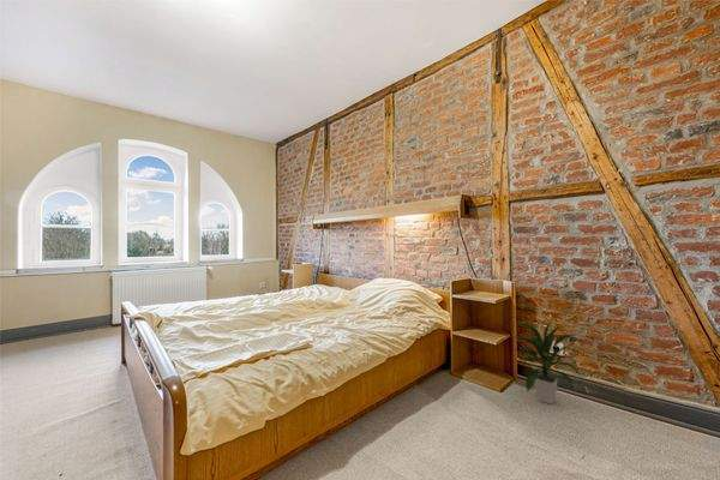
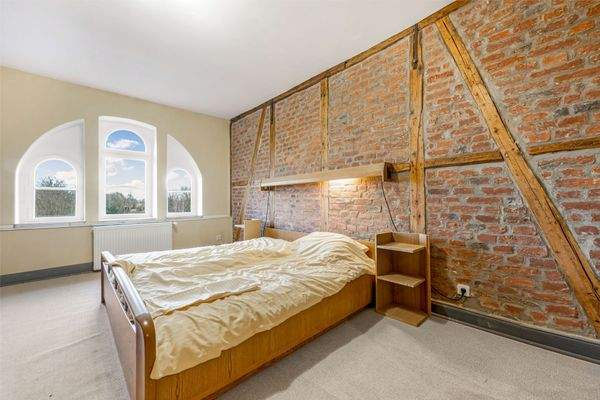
- indoor plant (542, 359)
